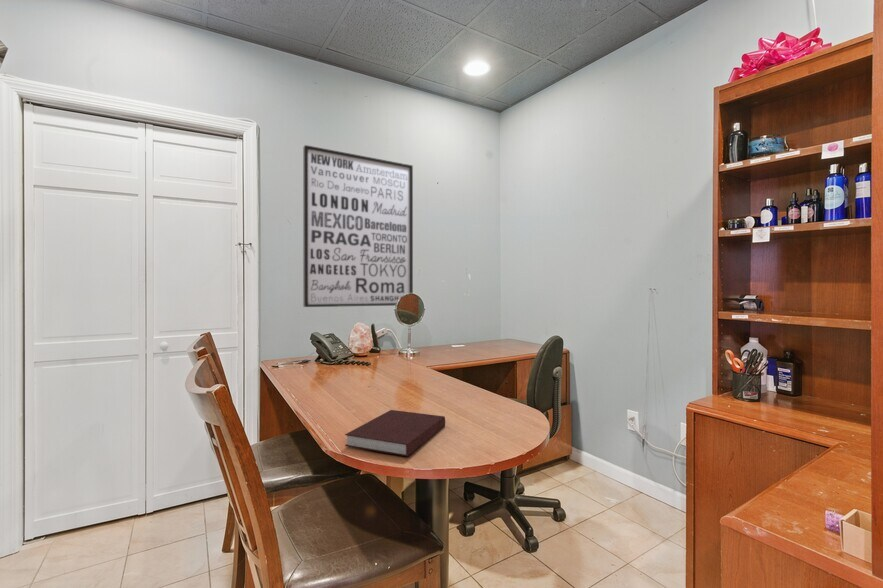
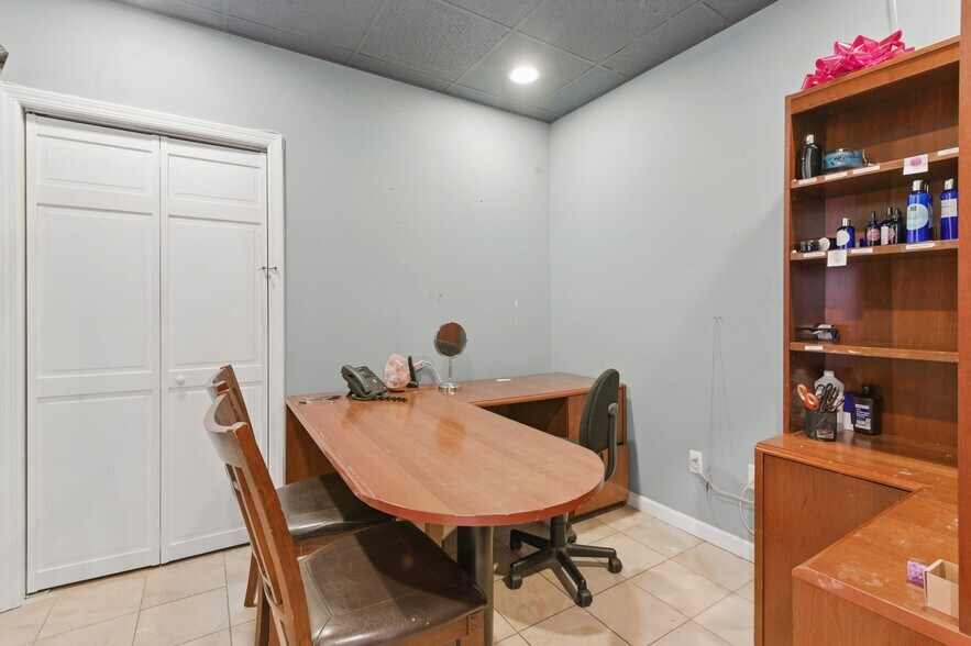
- wall art (361, 231)
- notebook (398, 430)
